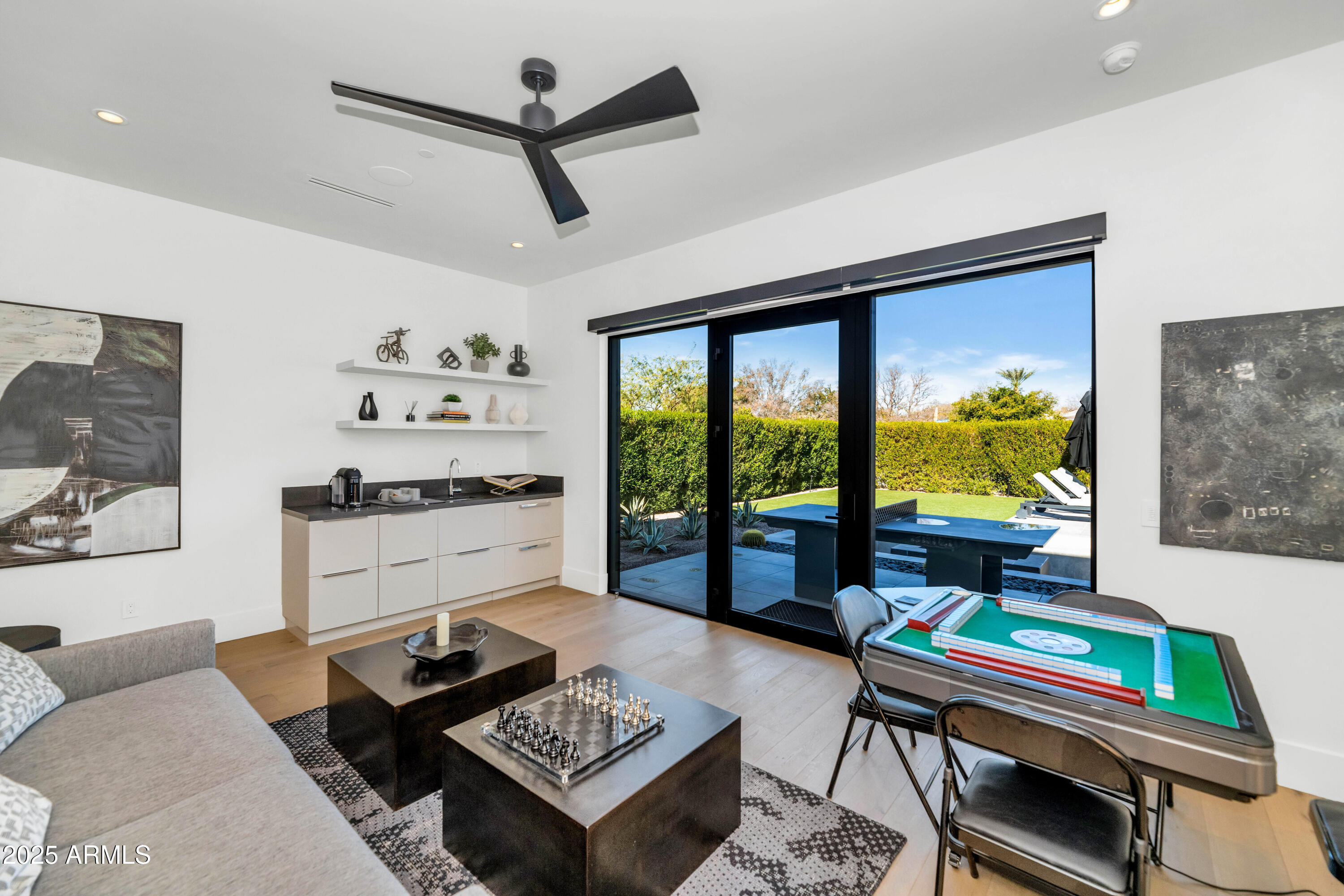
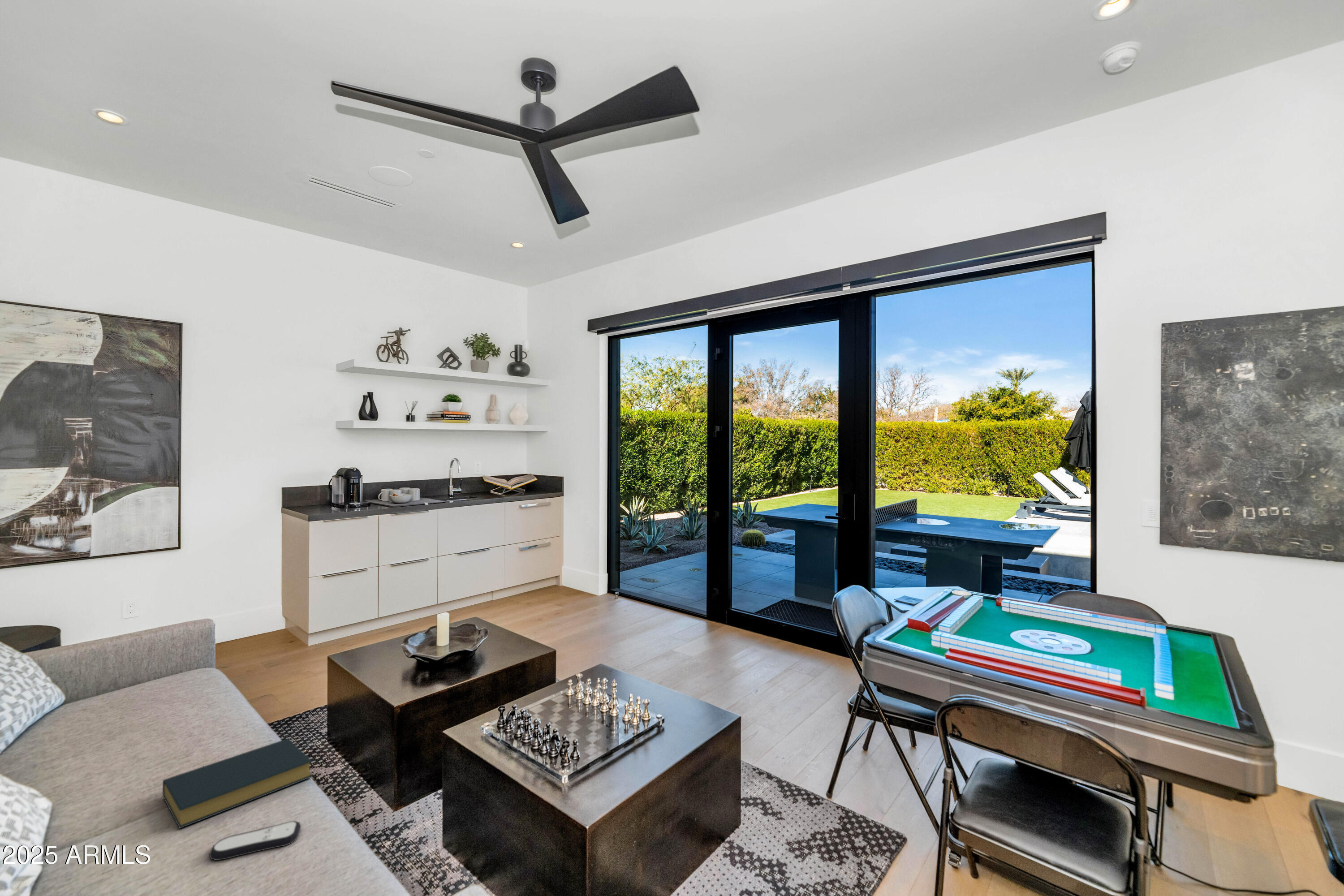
+ hardback book (239, 778)
+ remote control (256, 840)
